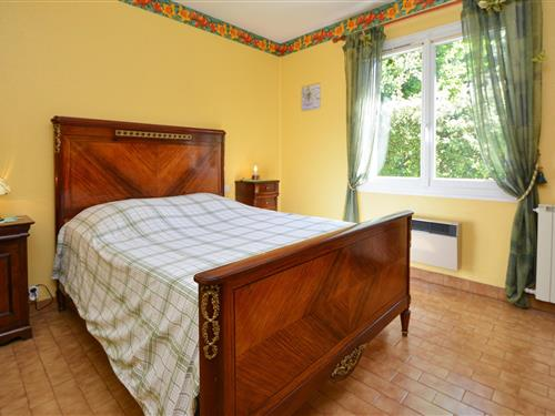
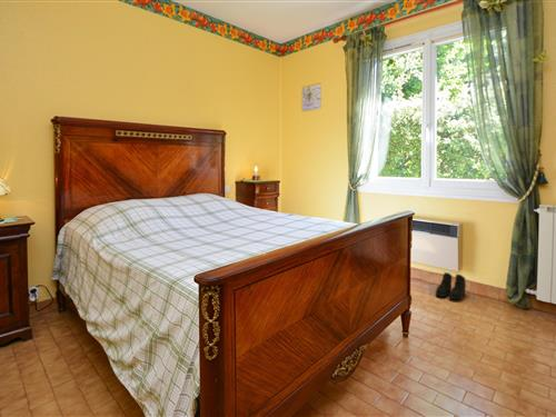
+ boots (450, 285)
